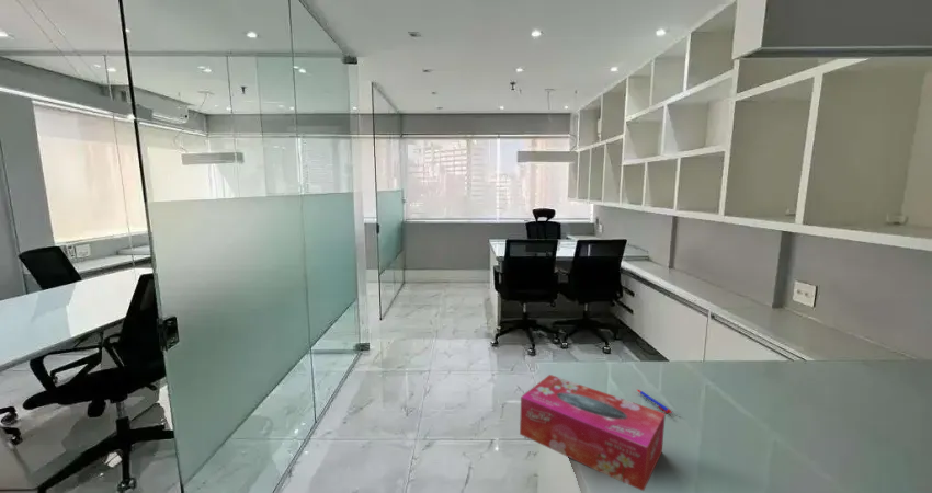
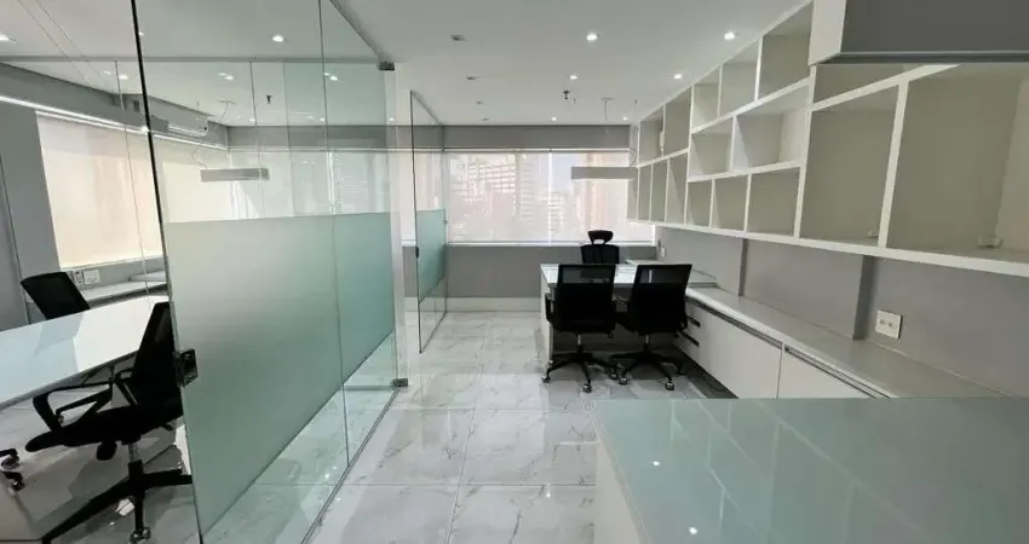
- pen (652, 400)
- tissue box (589, 424)
